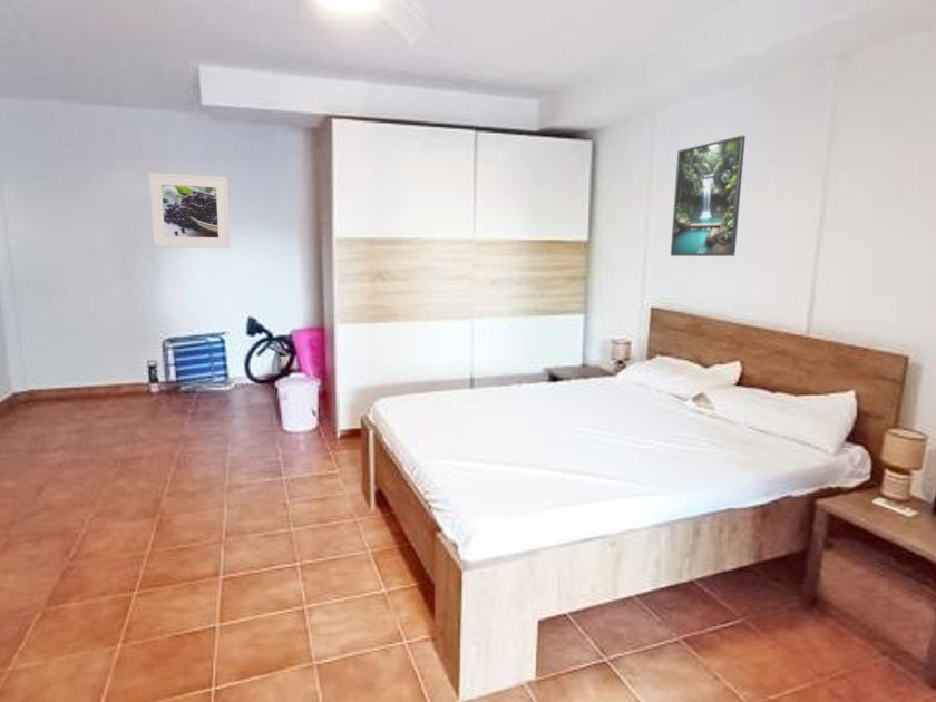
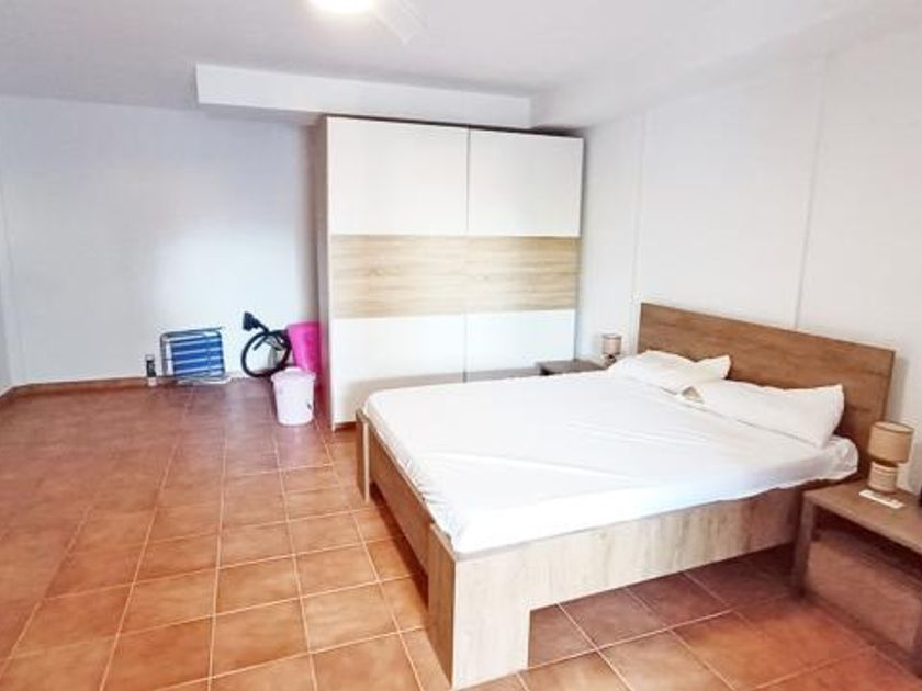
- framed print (191, 212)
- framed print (704, 201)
